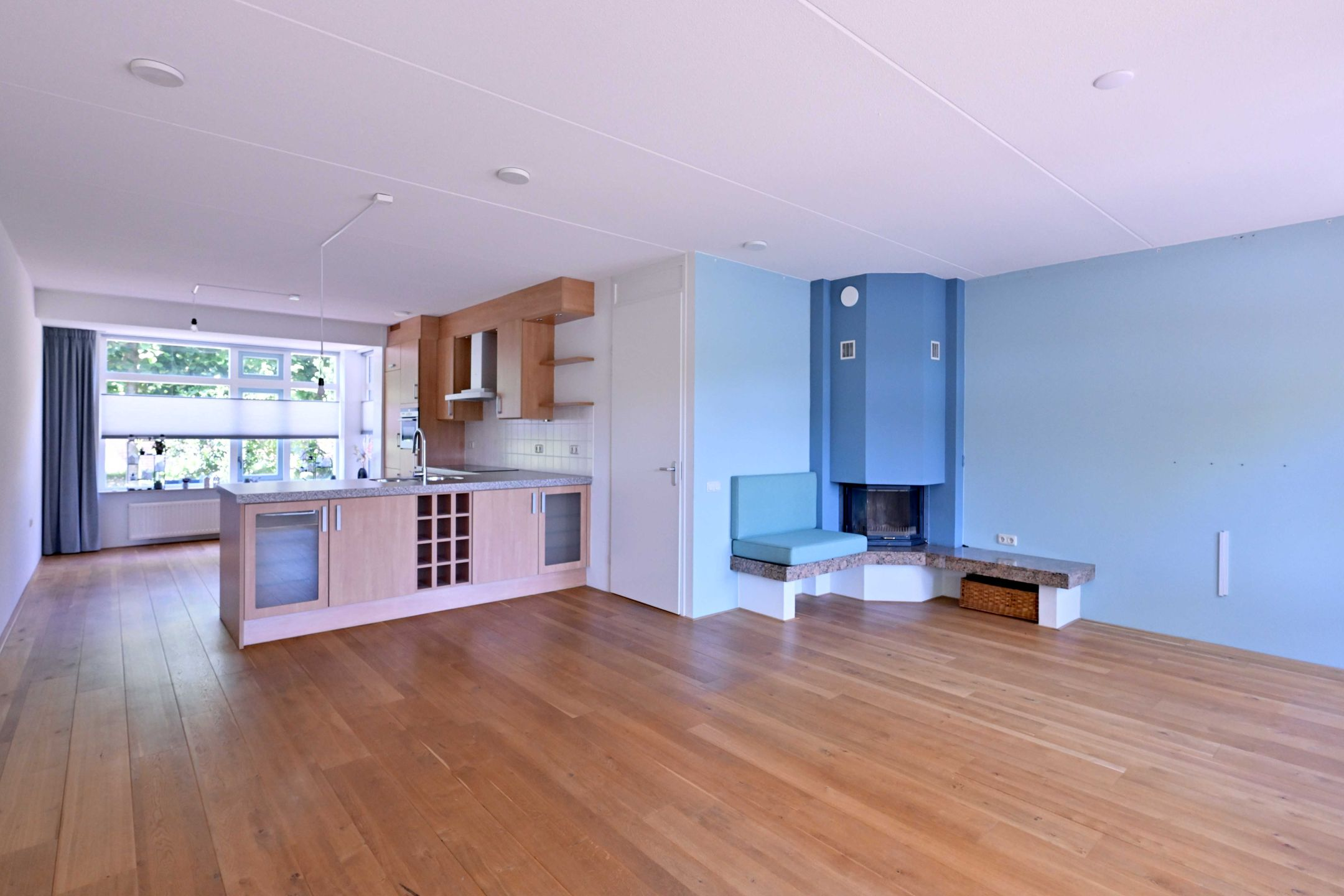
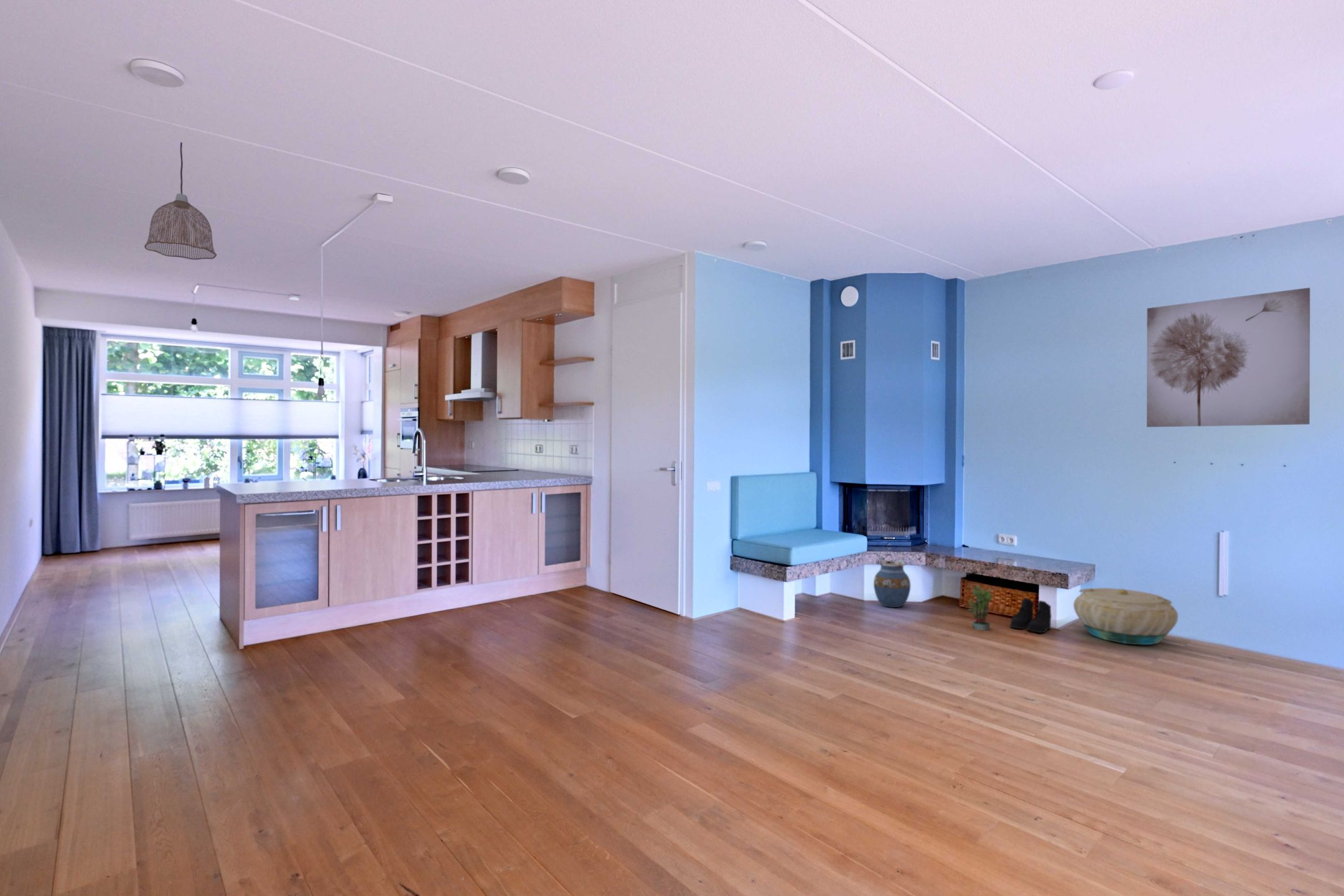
+ vase (892, 584)
+ boots (1031, 614)
+ pendant lamp (181, 197)
+ wall art (1223, 362)
+ basket (1124, 613)
+ potted plant (978, 605)
